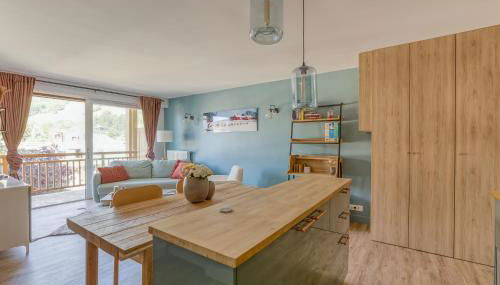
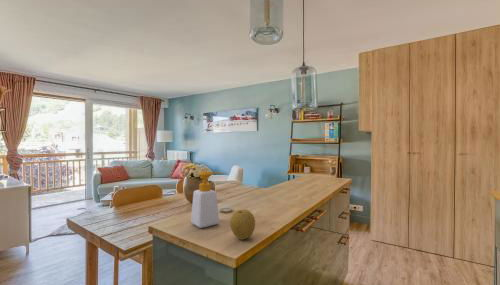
+ soap bottle (209, 196)
+ fruit (242, 223)
